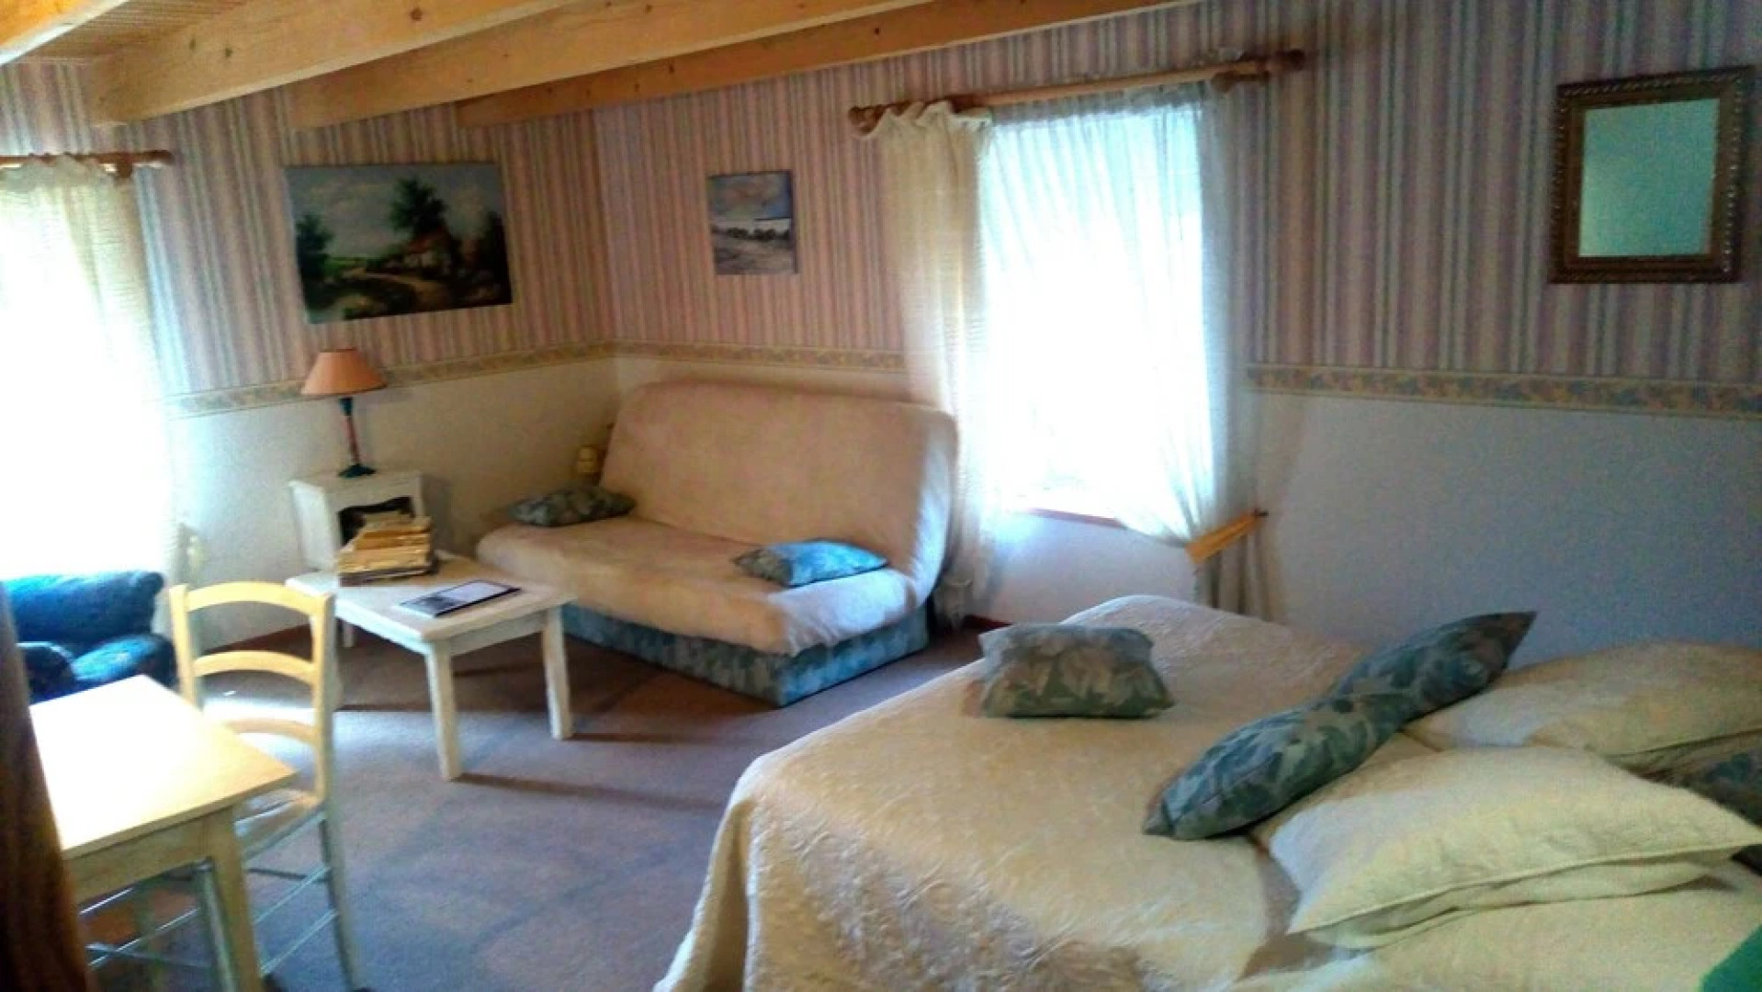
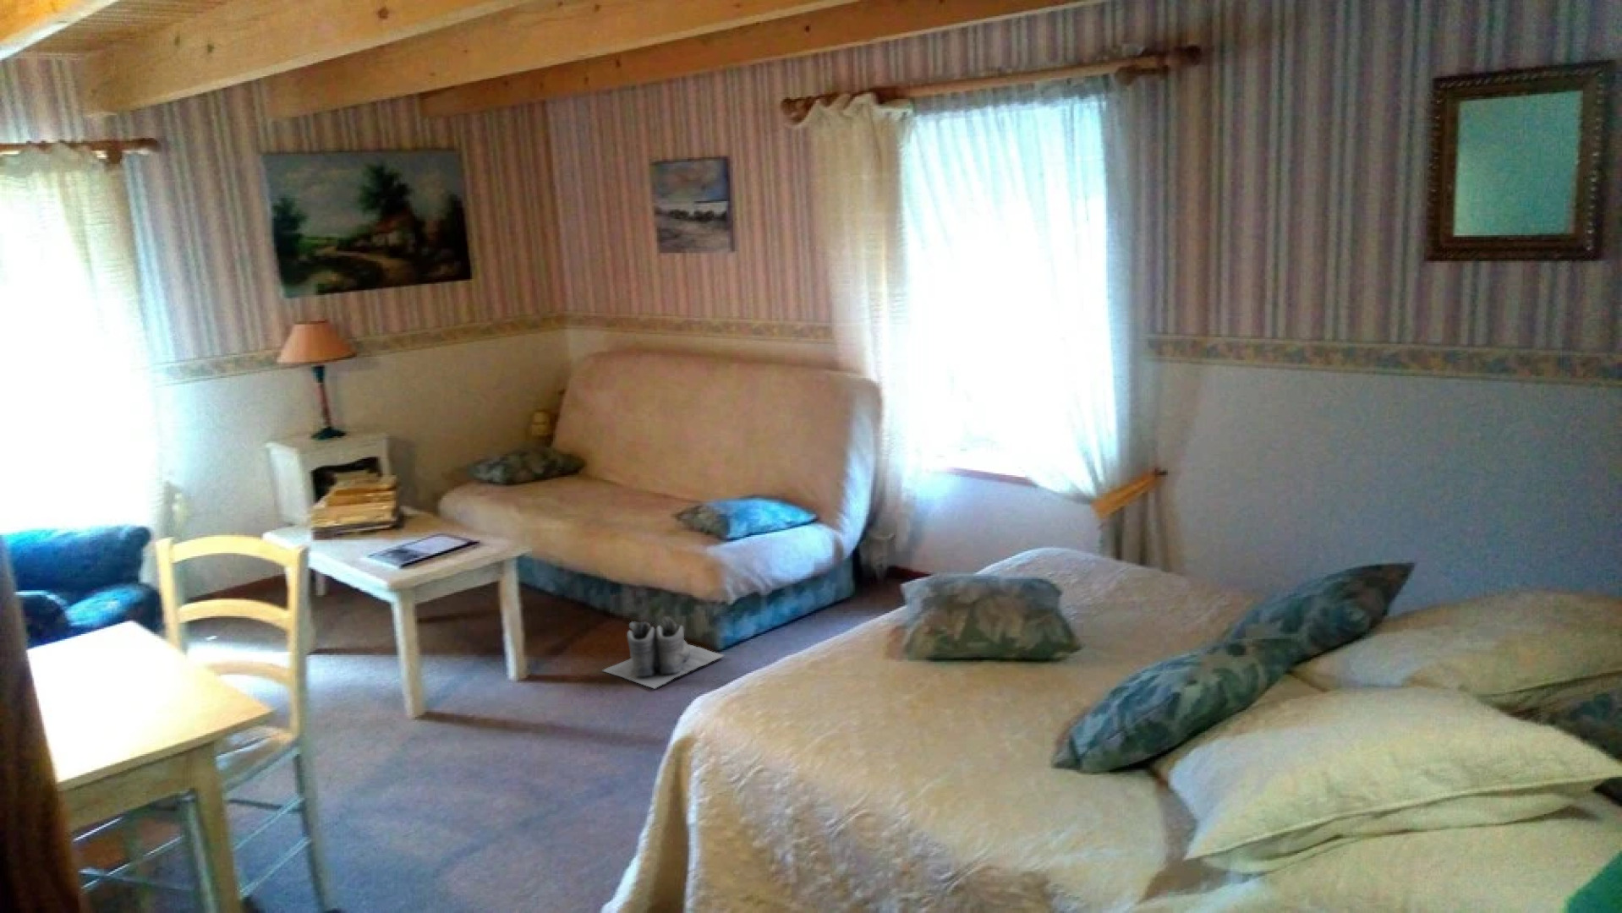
+ boots (662, 640)
